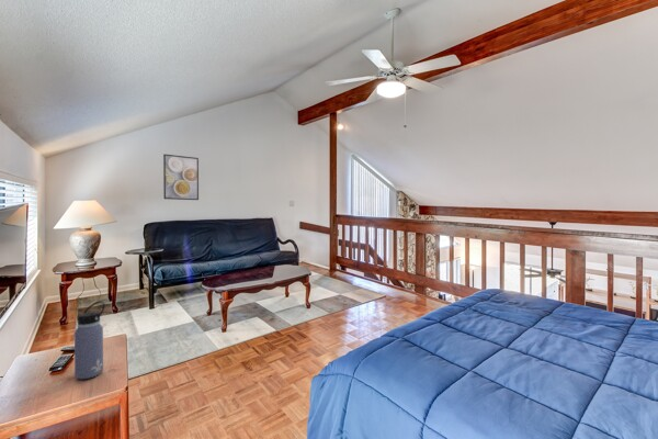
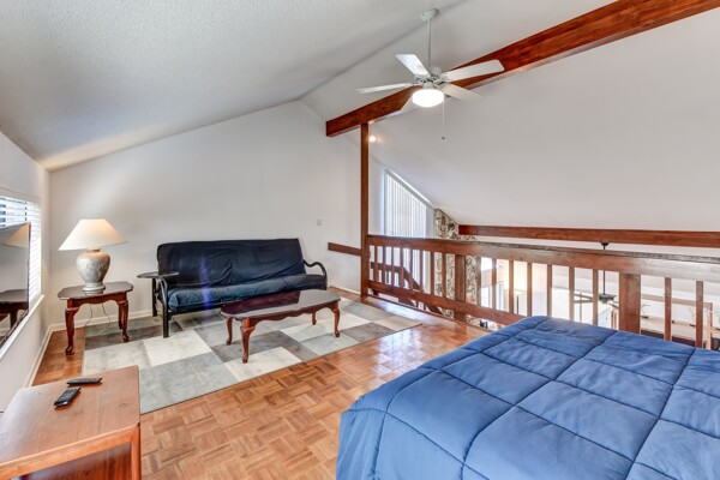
- water bottle (90, 338)
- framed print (181, 178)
